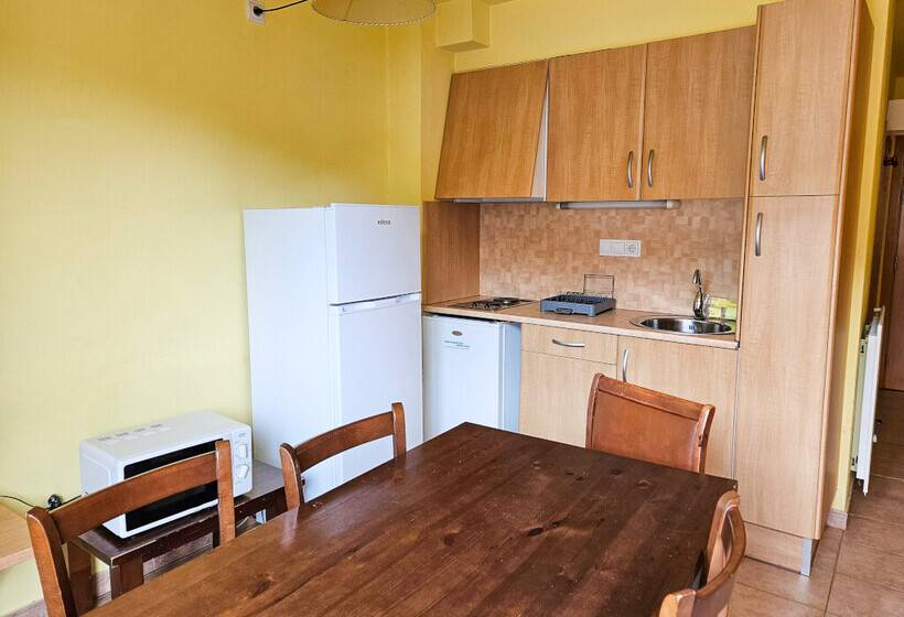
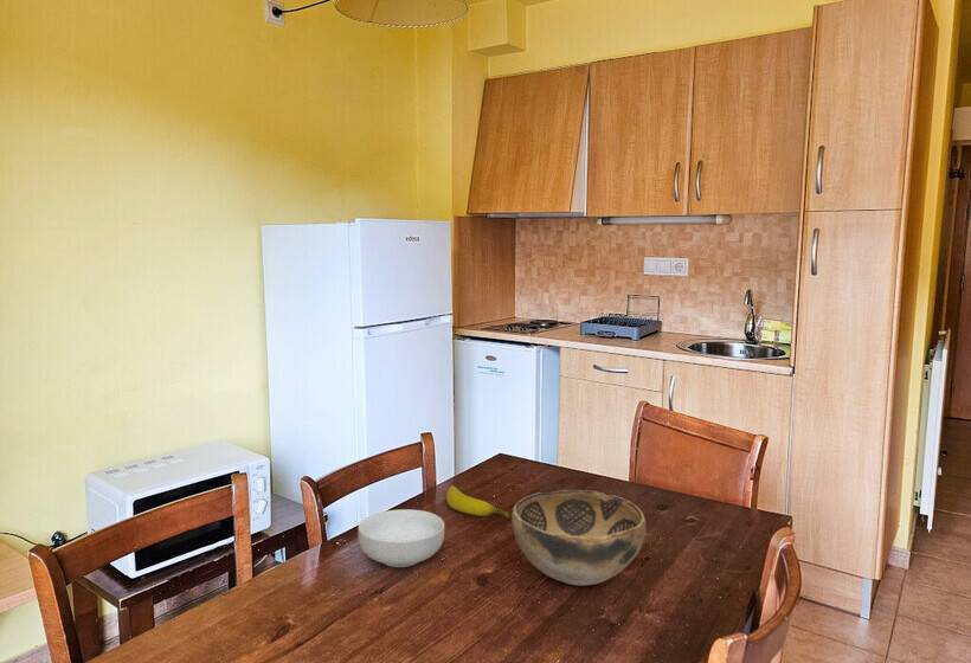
+ banana (471, 501)
+ cereal bowl (401, 541)
+ decorative bowl (577, 542)
